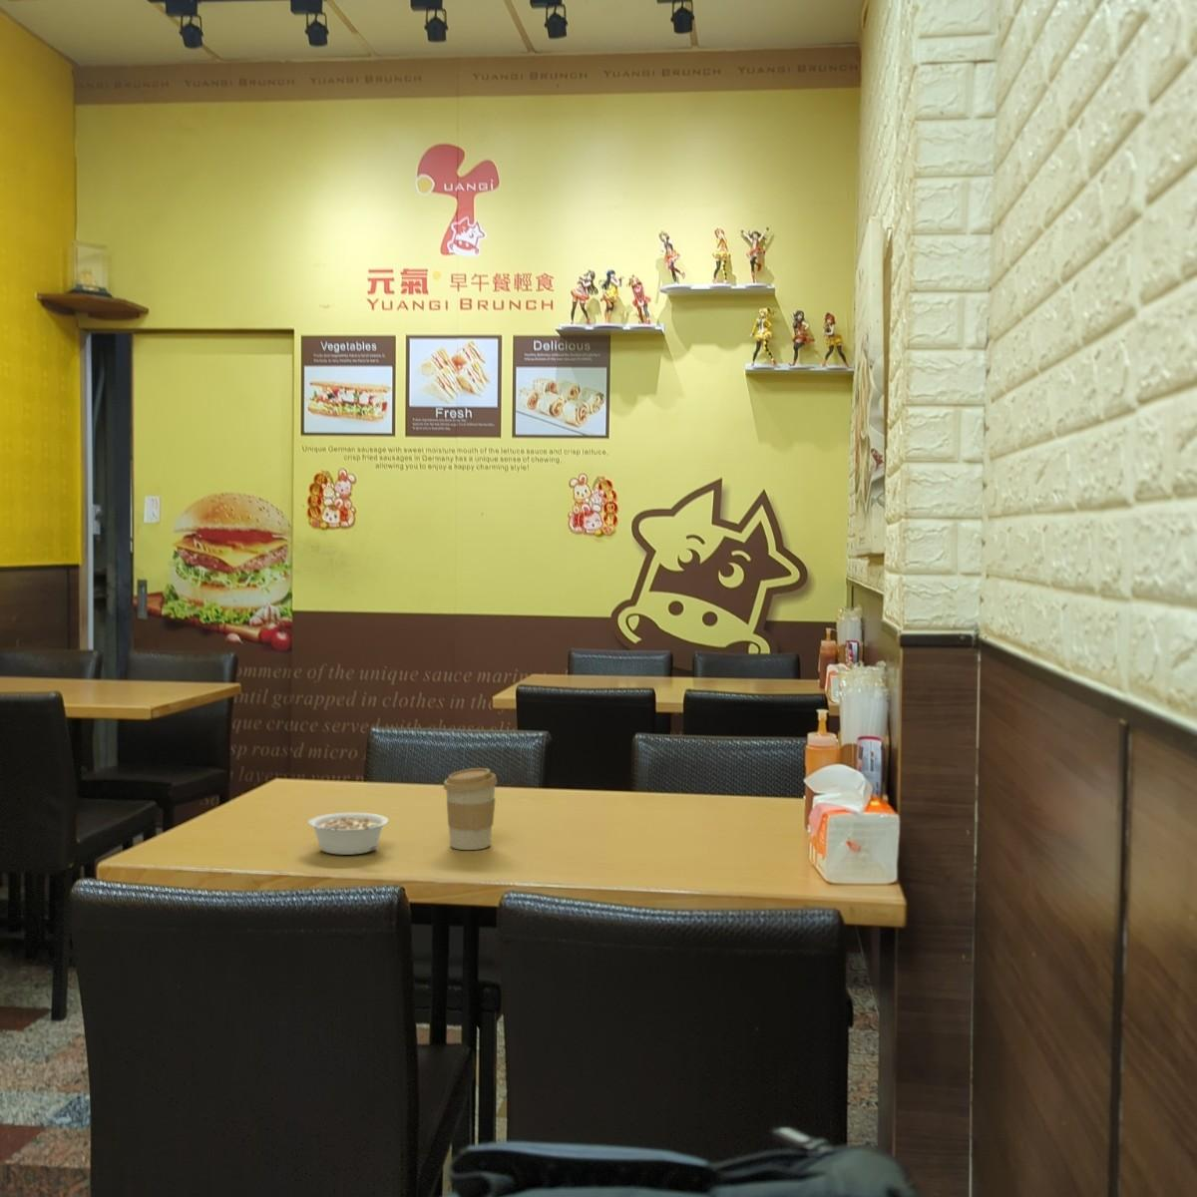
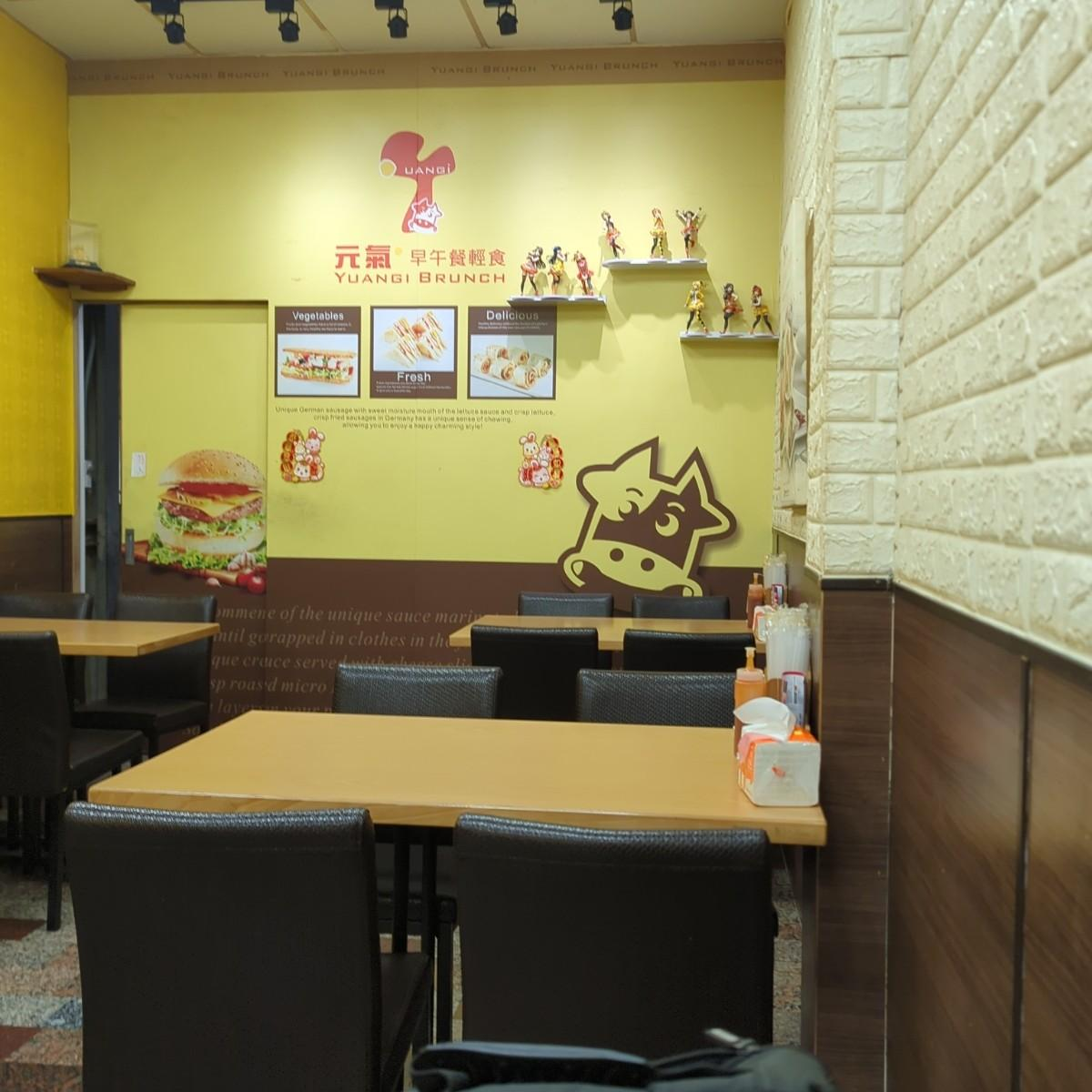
- legume (351, 832)
- coffee cup (470, 807)
